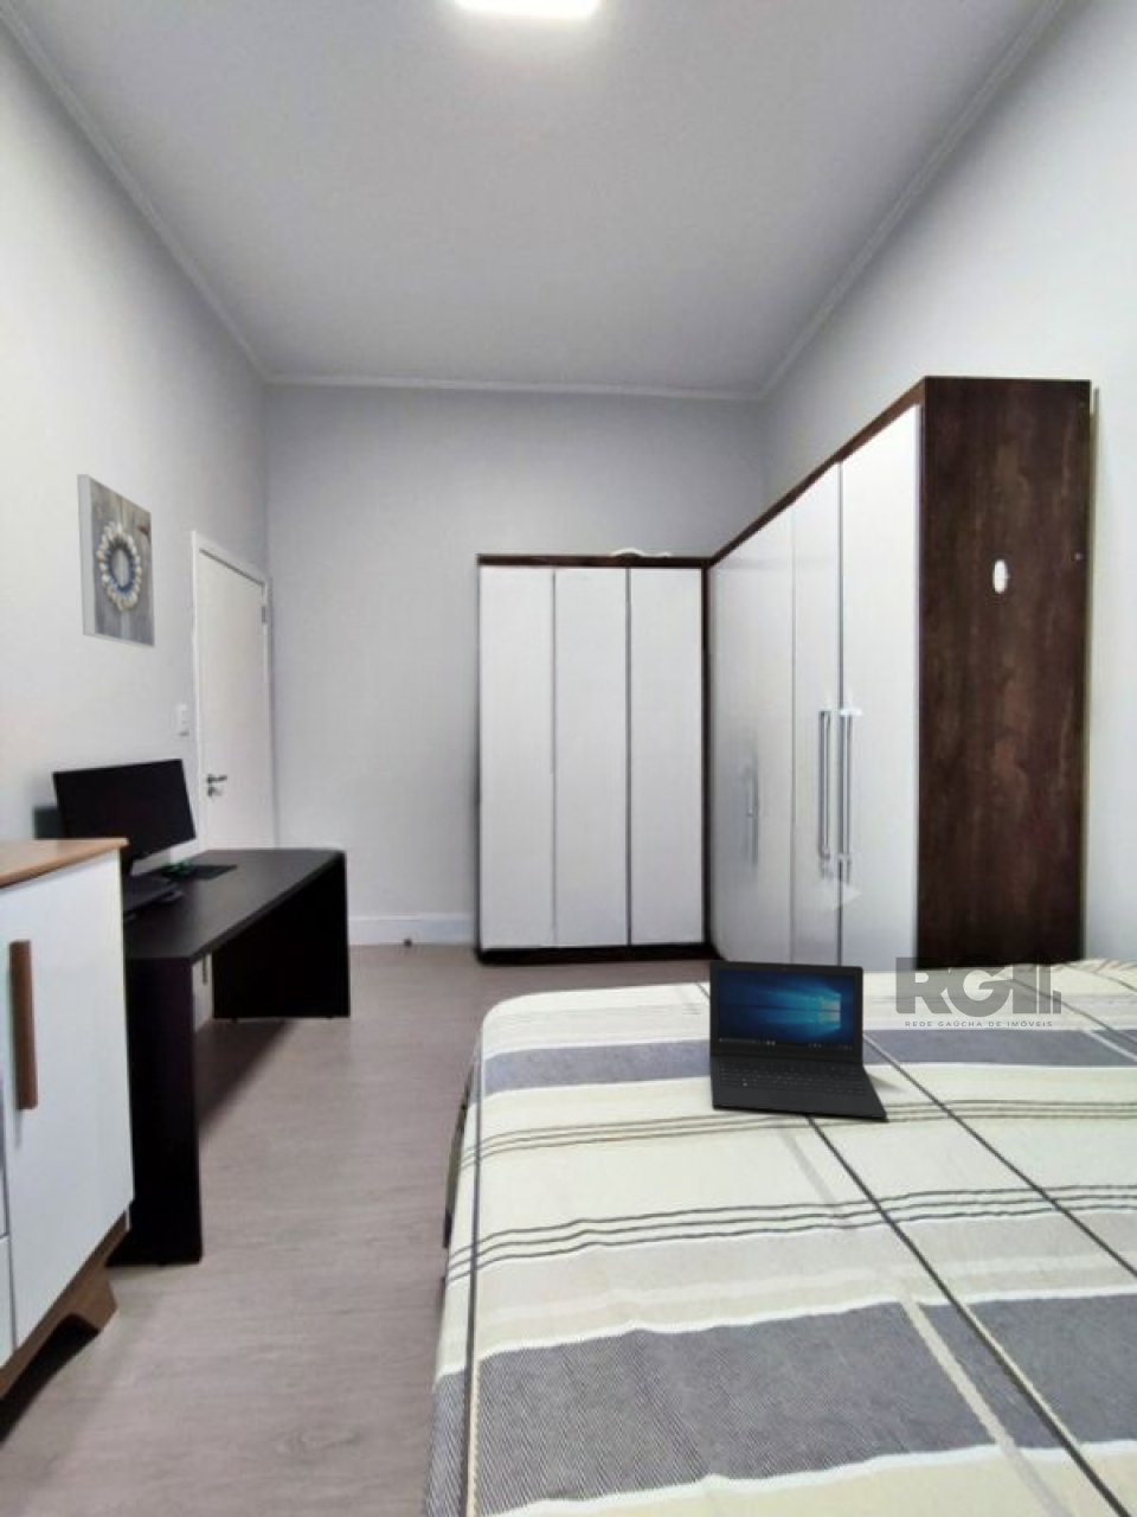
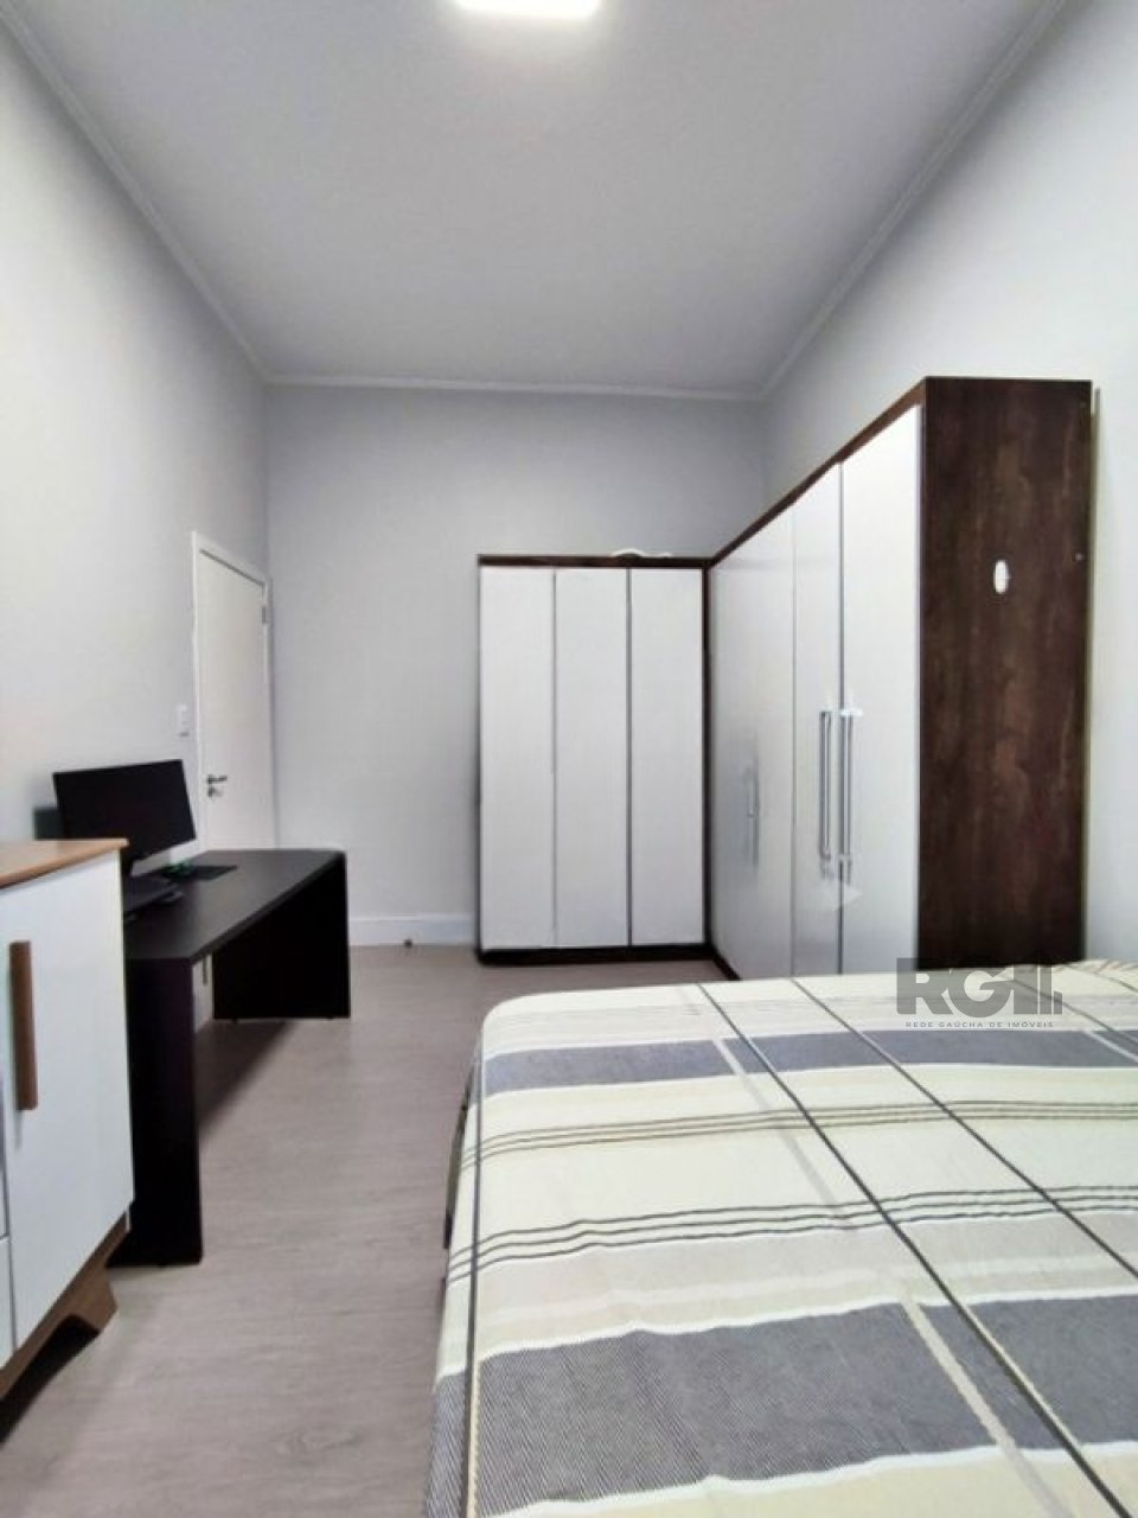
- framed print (119, 569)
- laptop (789, 1032)
